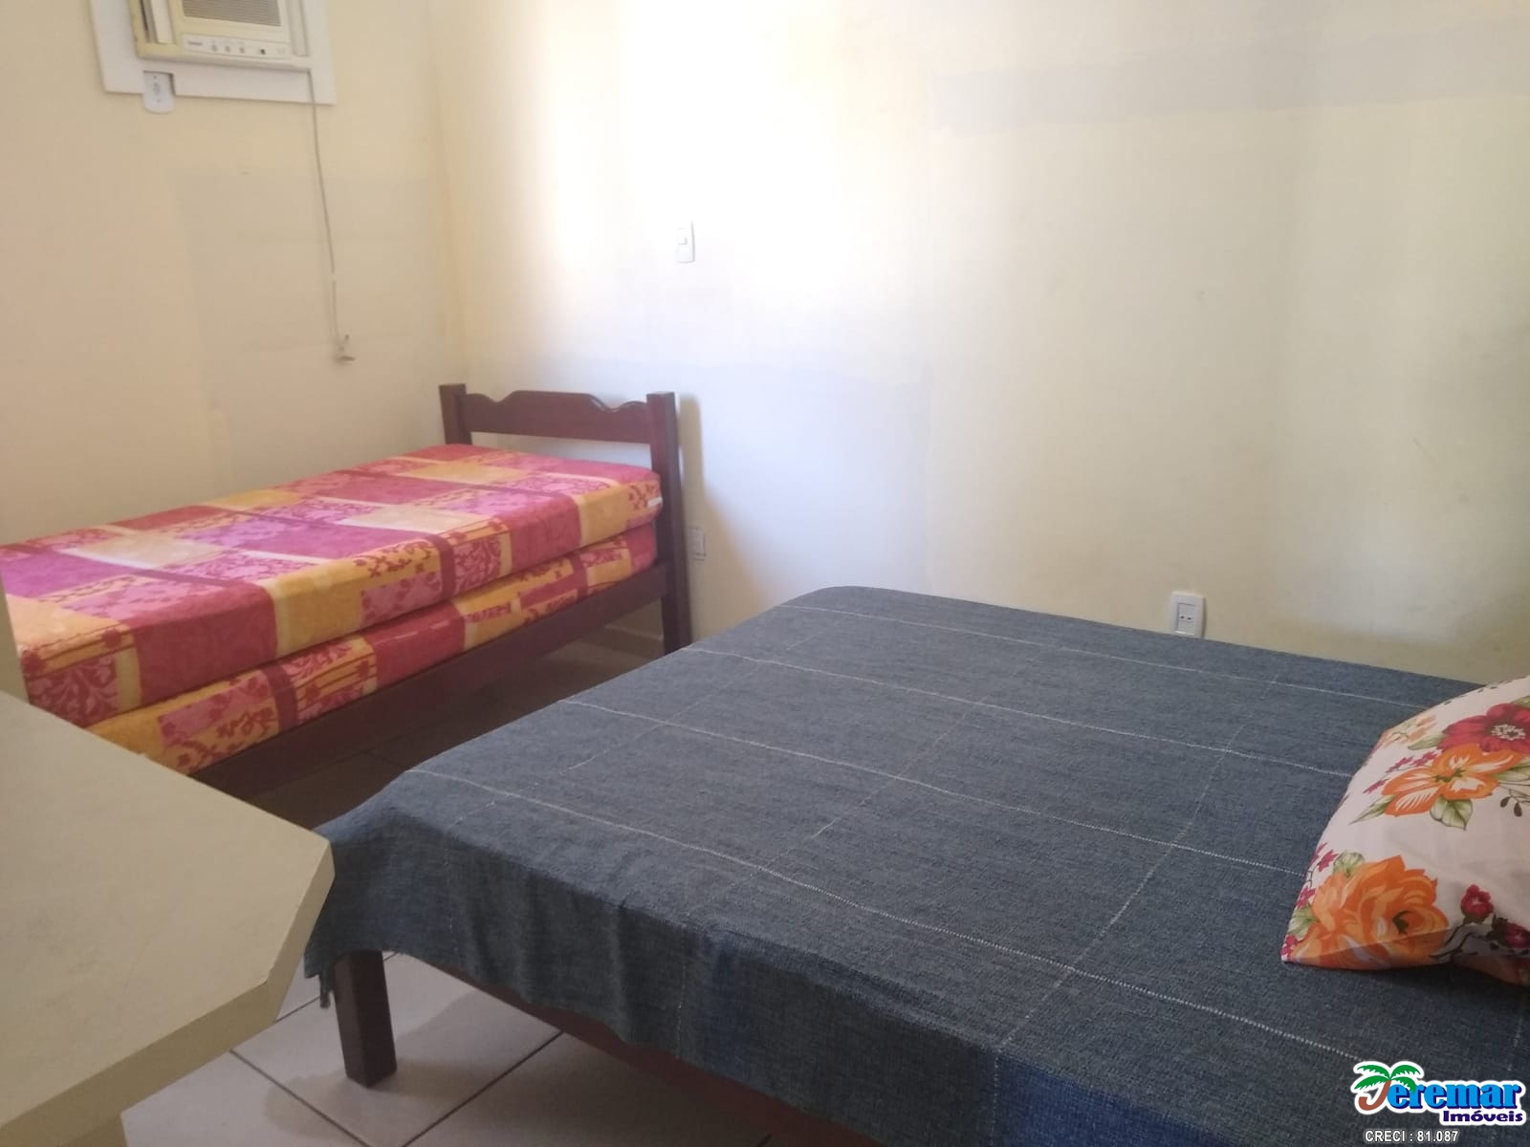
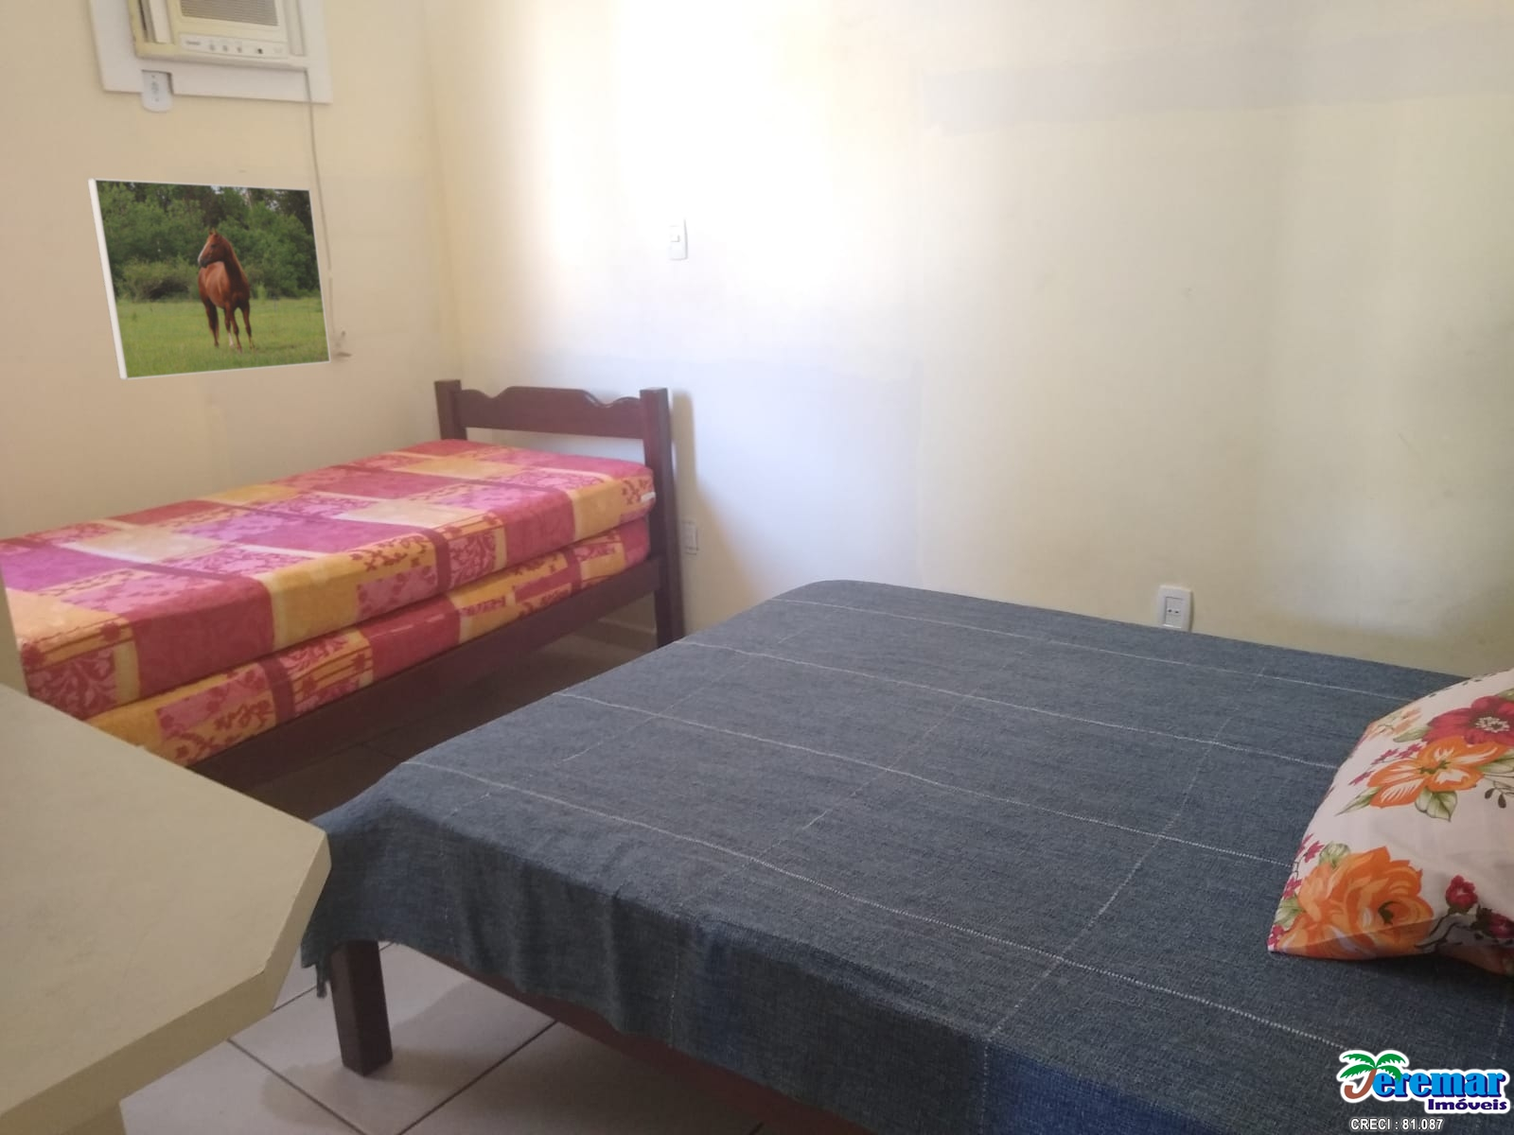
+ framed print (219, 279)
